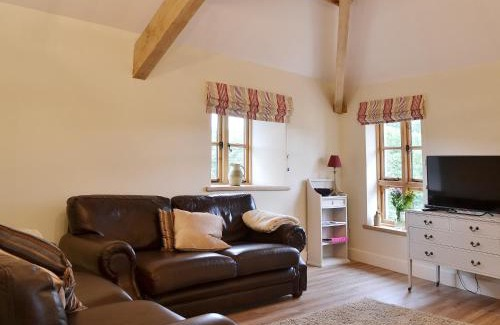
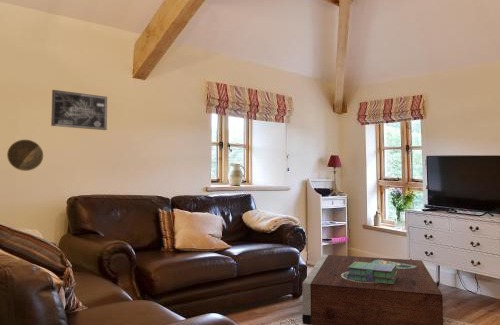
+ decorative plate (25, 155)
+ stack of books (372, 271)
+ wall art (80, 110)
+ stereo (369, 288)
